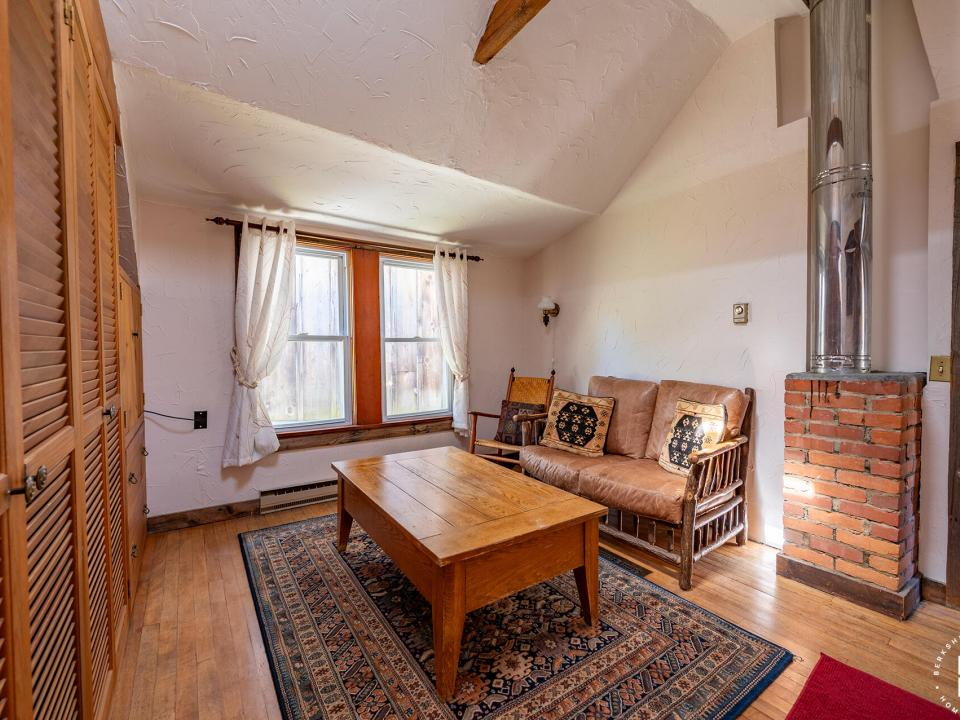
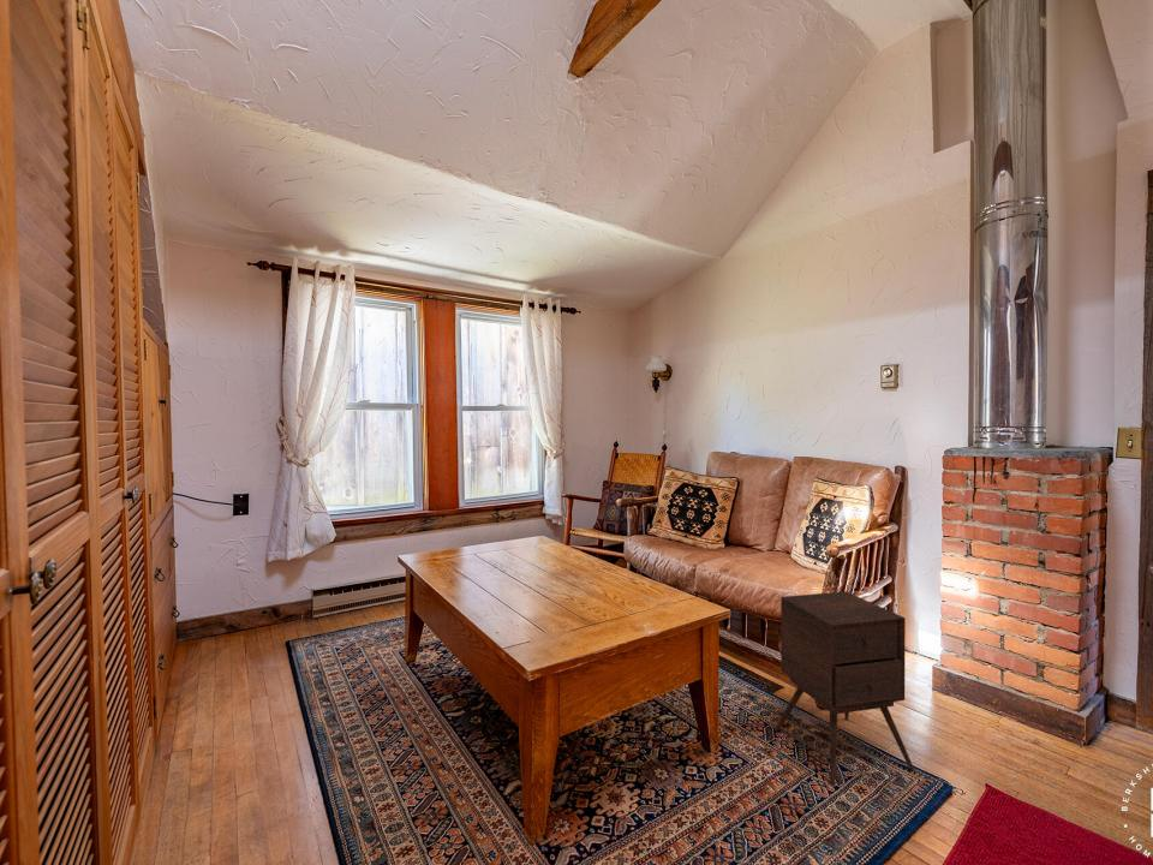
+ side table (841, 678)
